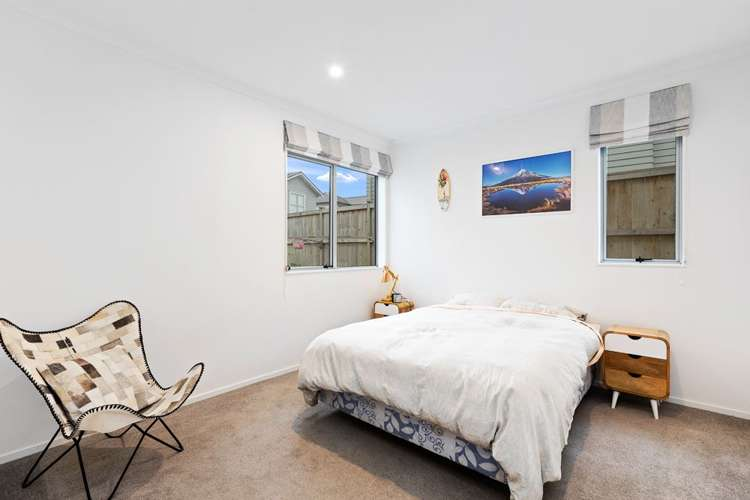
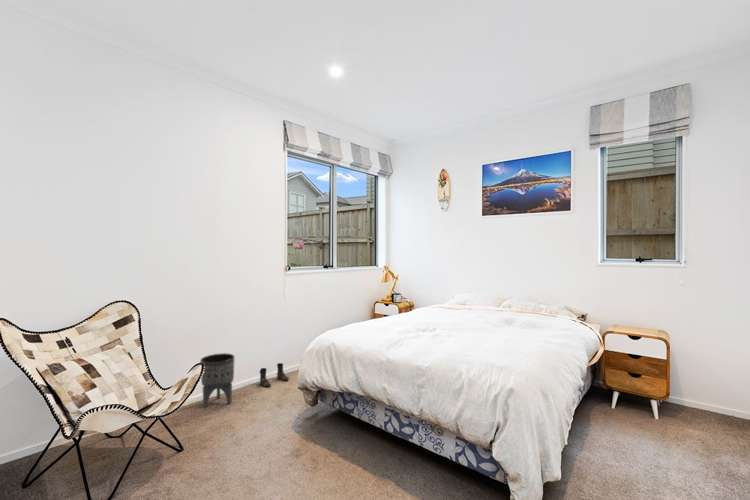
+ planter (217, 380)
+ boots (277, 374)
